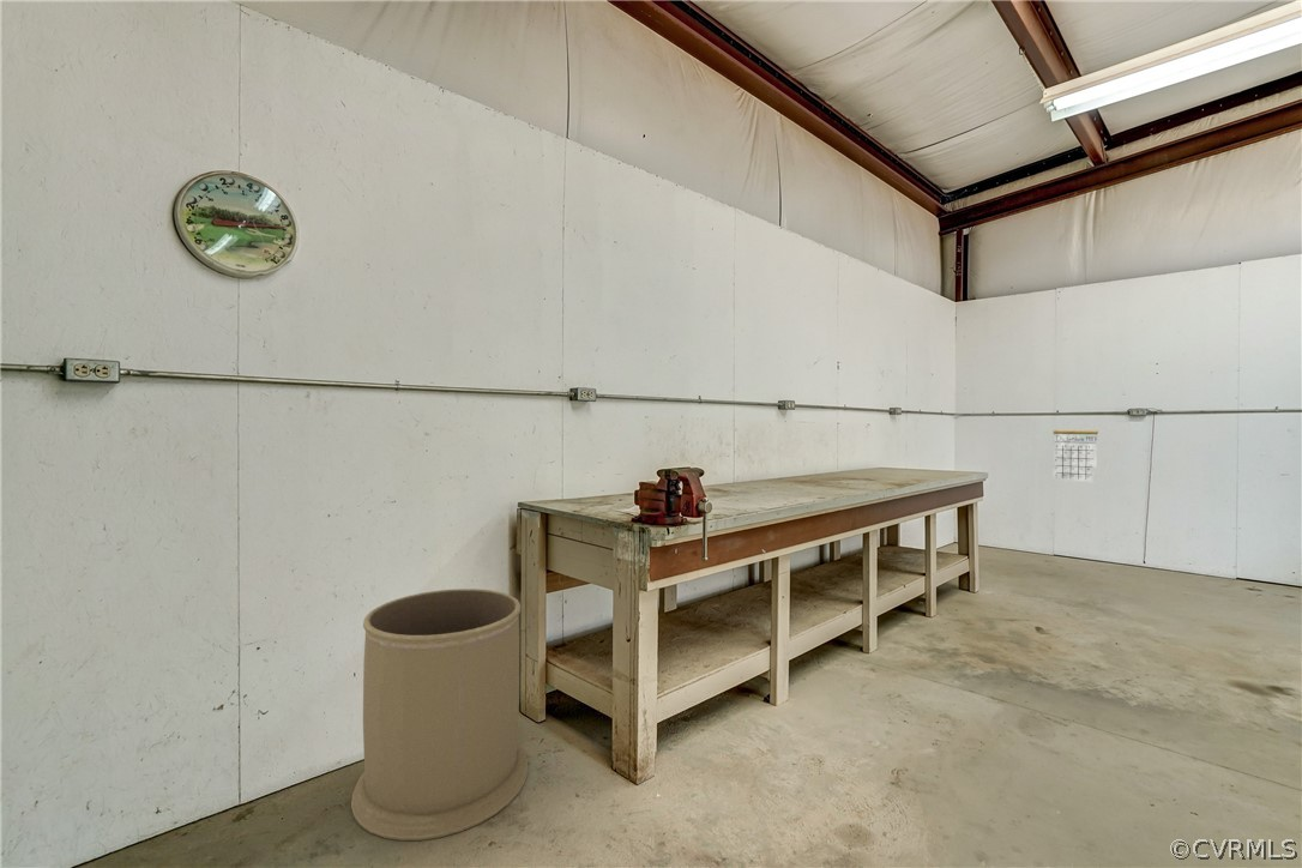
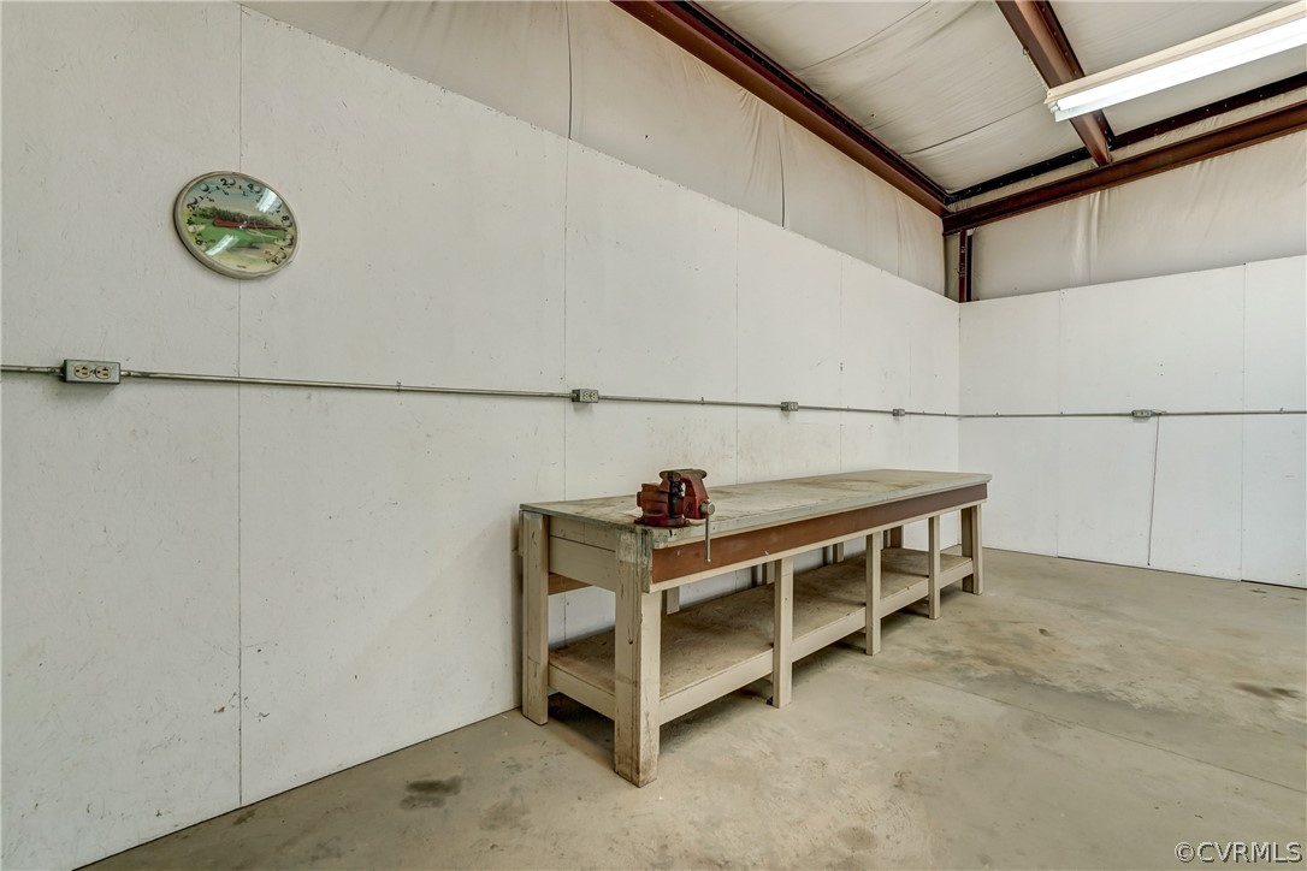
- calendar (1074, 450)
- trash can (445, 694)
